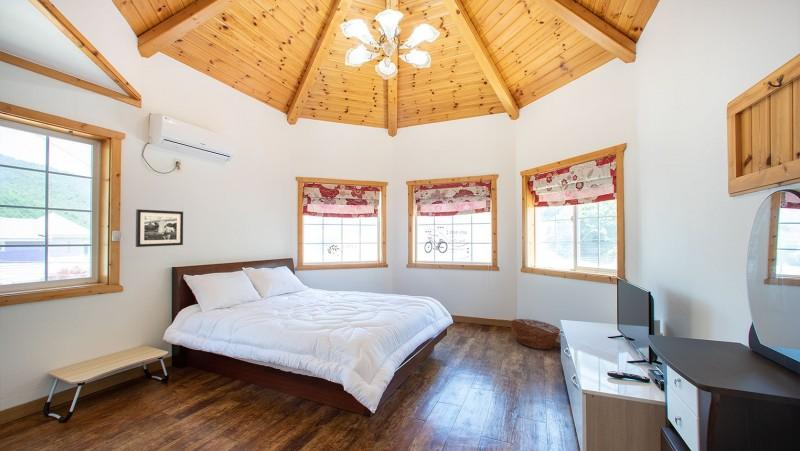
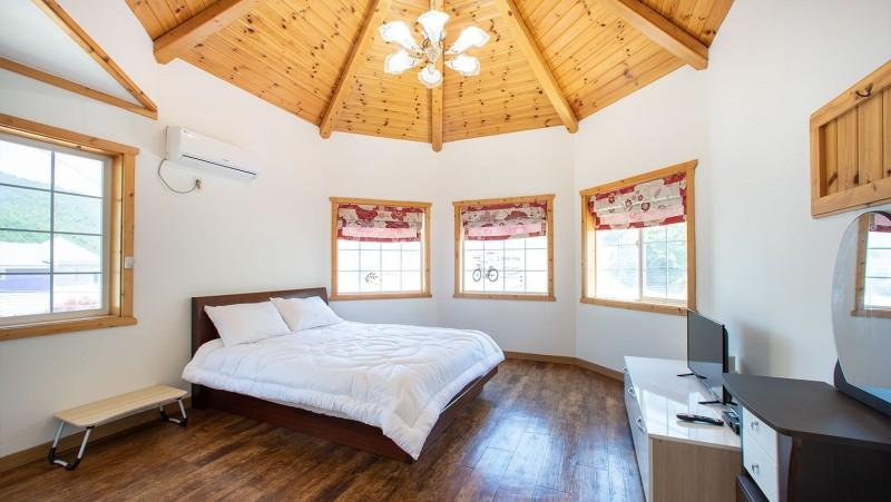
- picture frame (160, 228)
- basket (534, 334)
